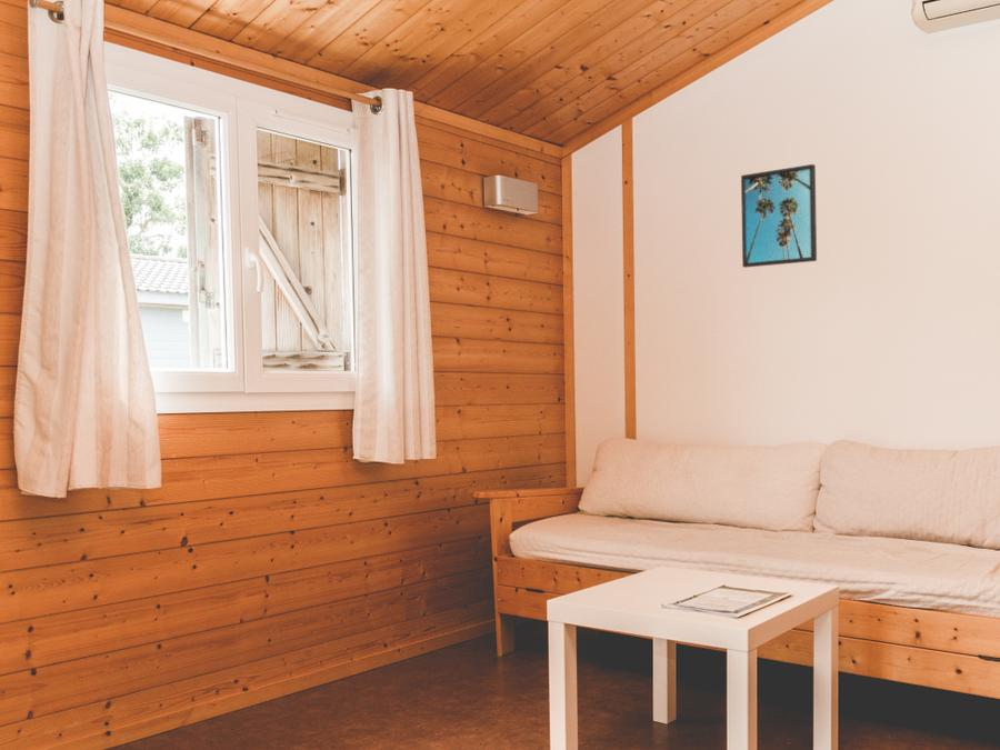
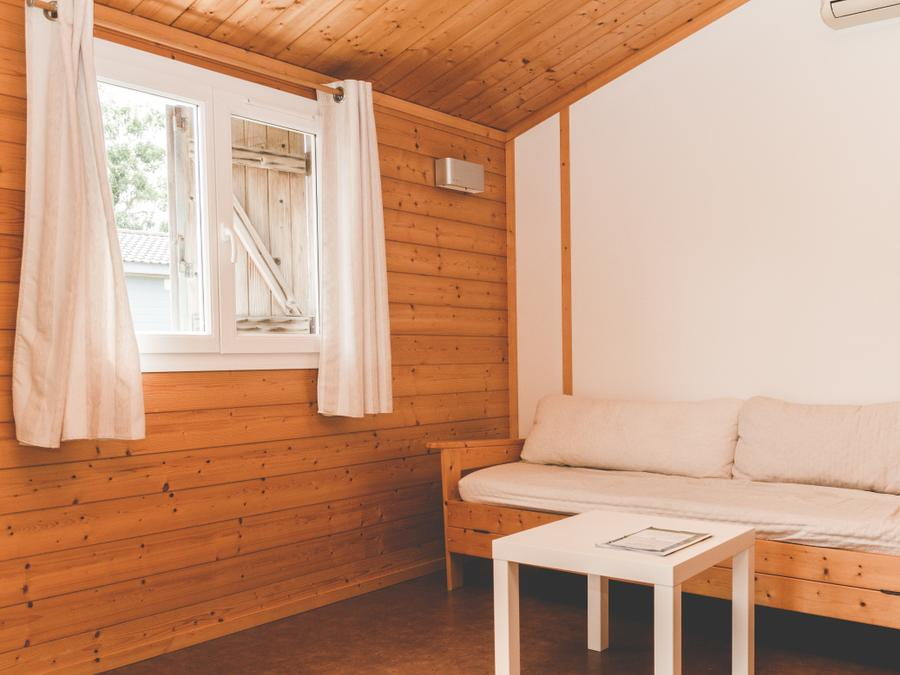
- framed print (778, 217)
